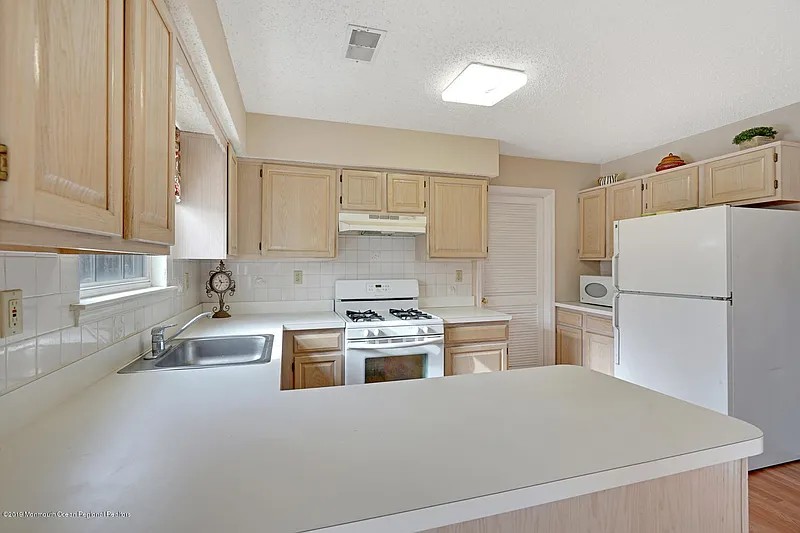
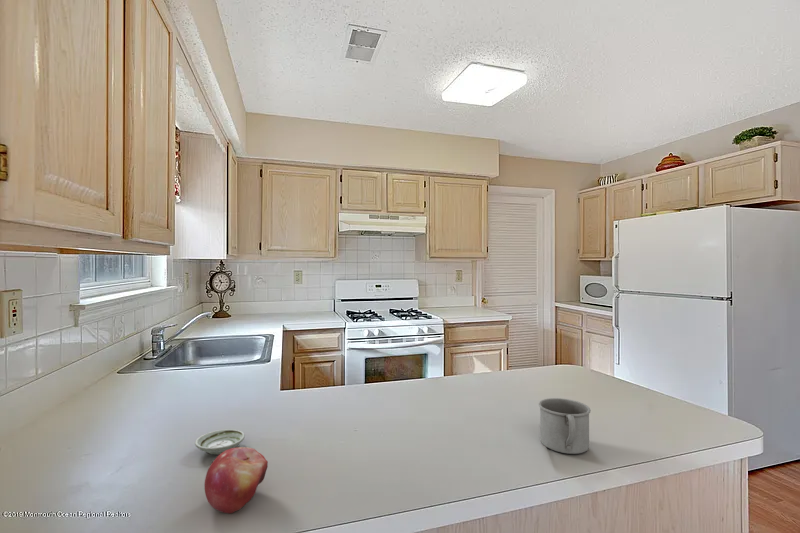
+ mug (565, 425)
+ saucer (220, 443)
+ fruit (237, 475)
